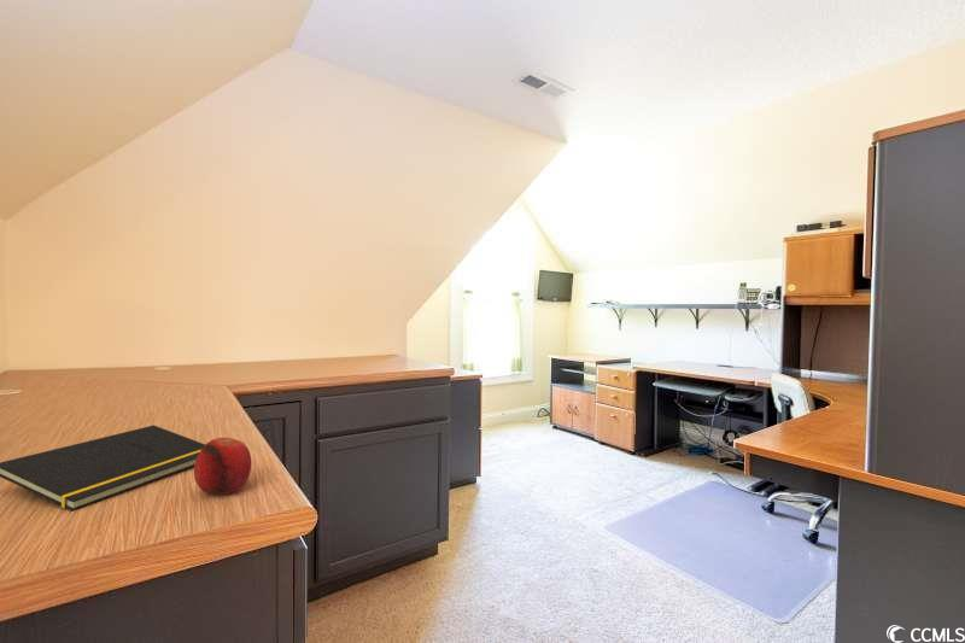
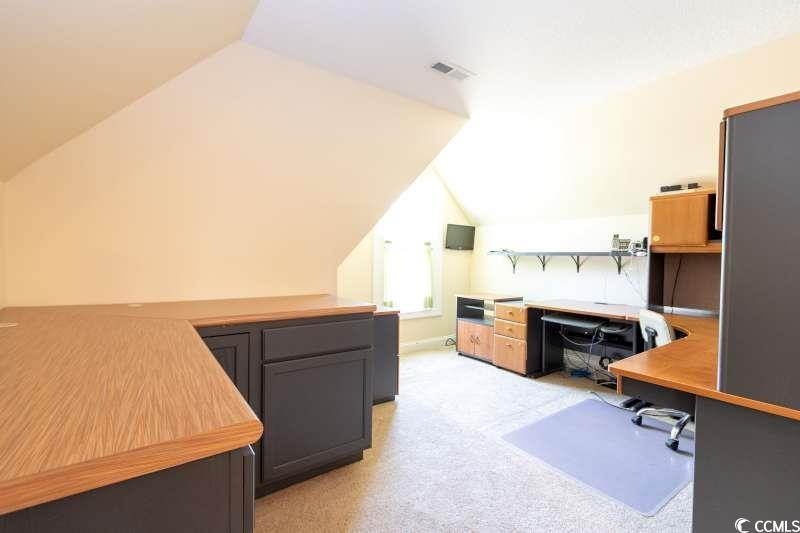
- notepad (119, 460)
- fruit (223, 463)
